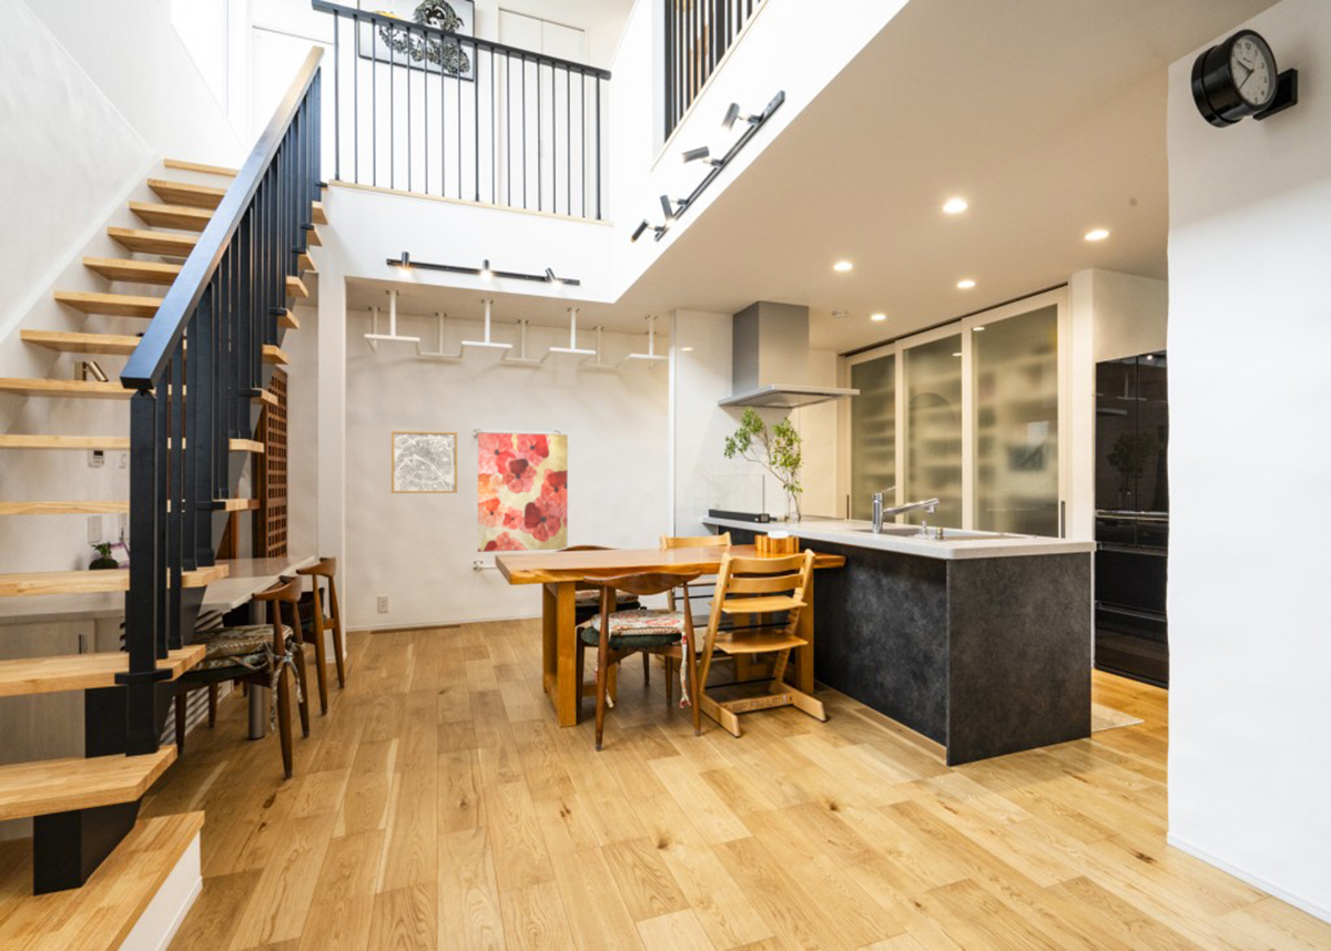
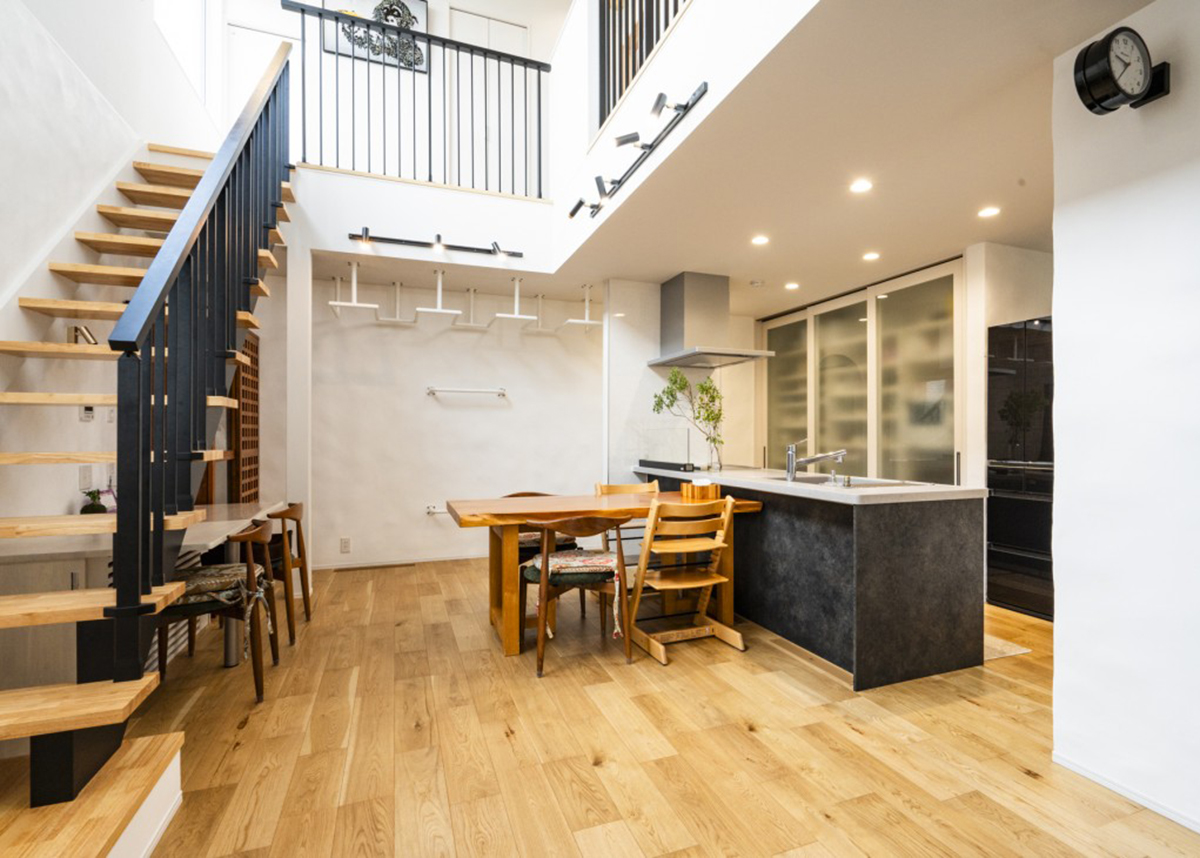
- wall art (522, 491)
- wall art (425, 462)
